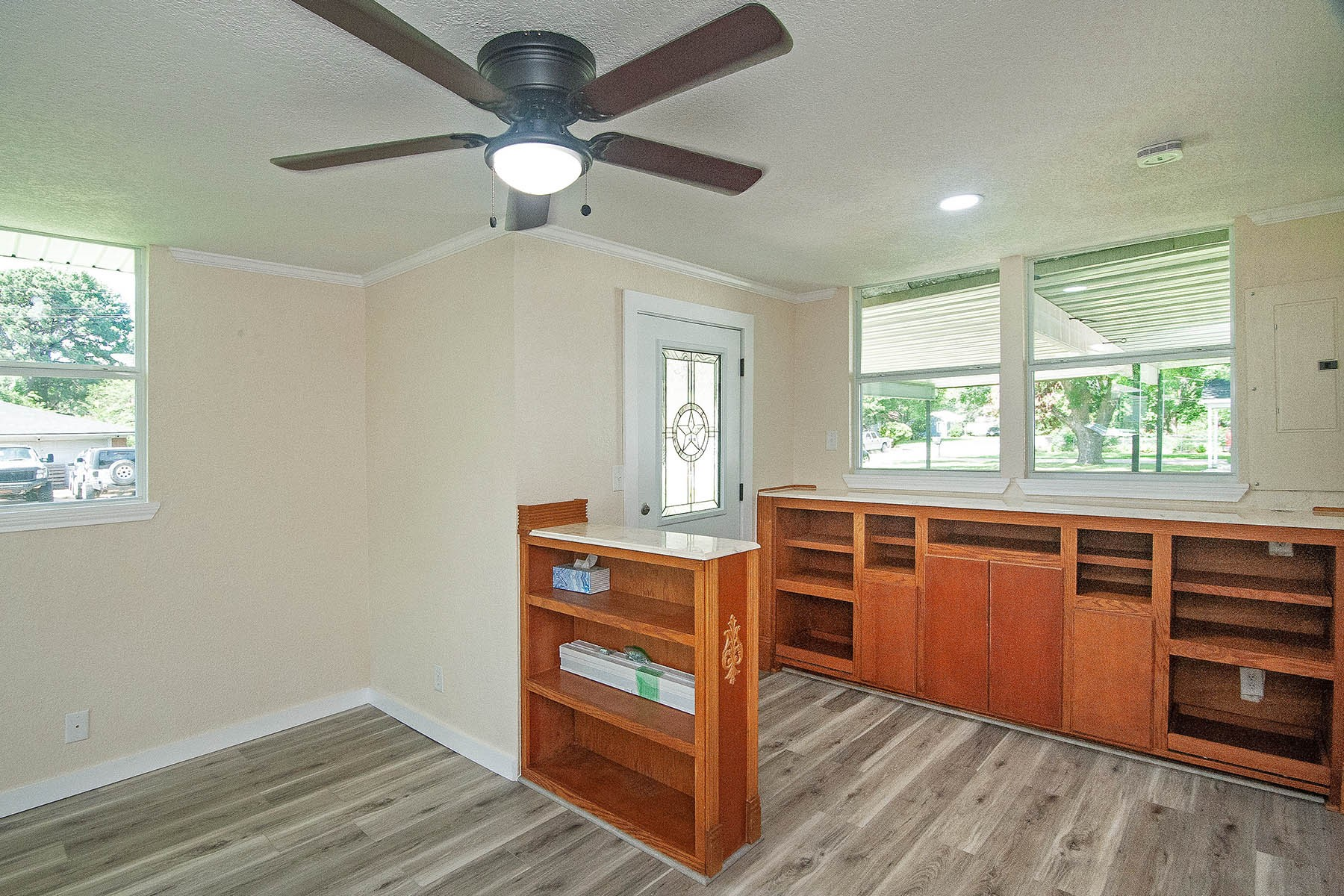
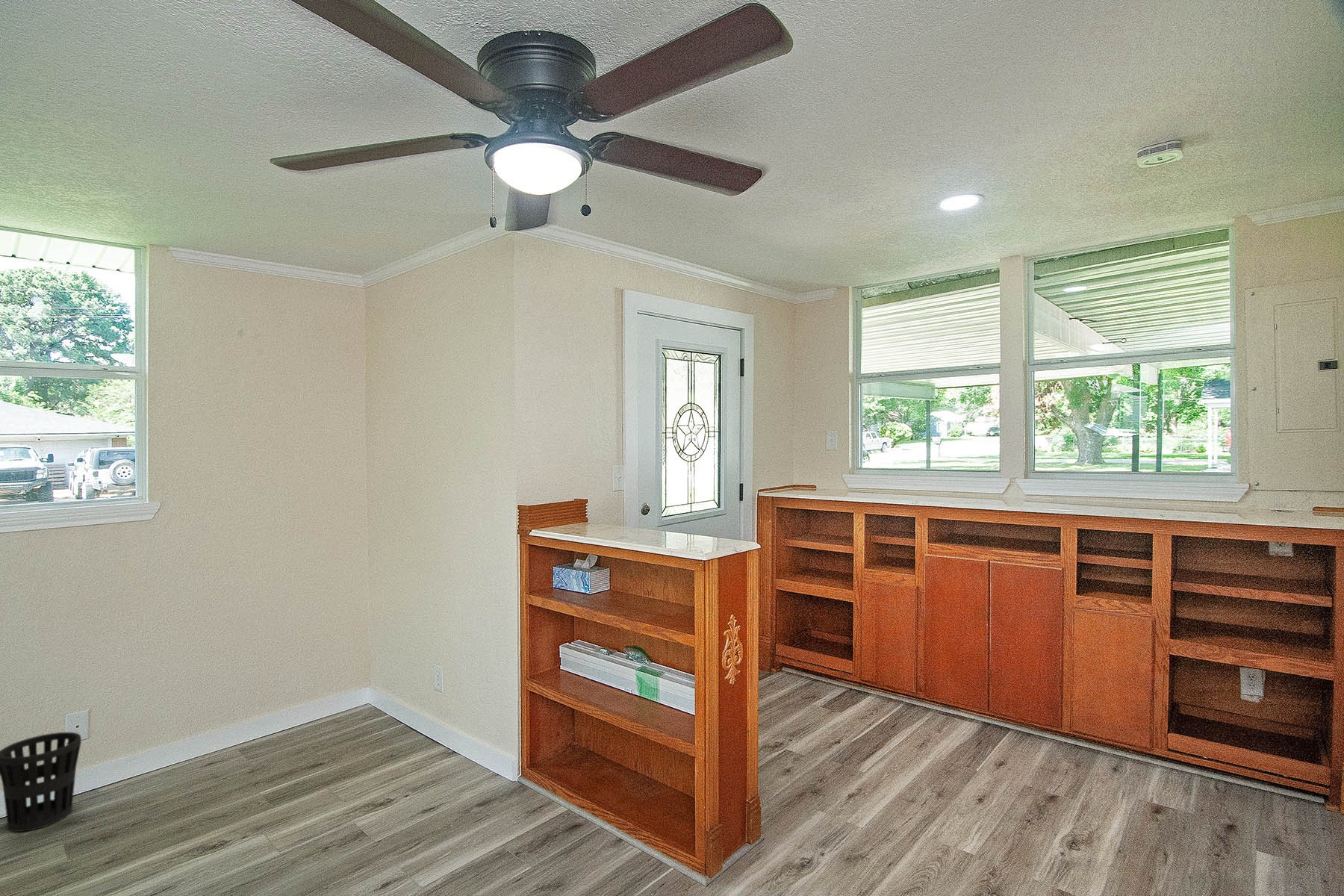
+ wastebasket (40, 782)
